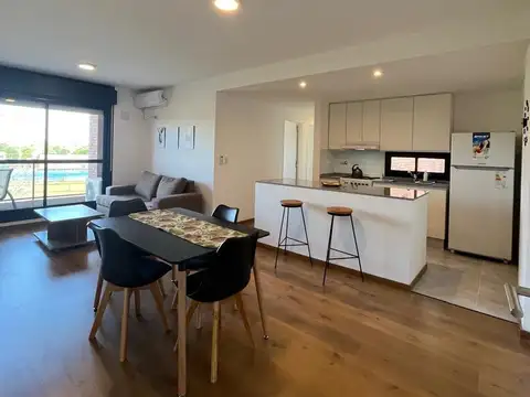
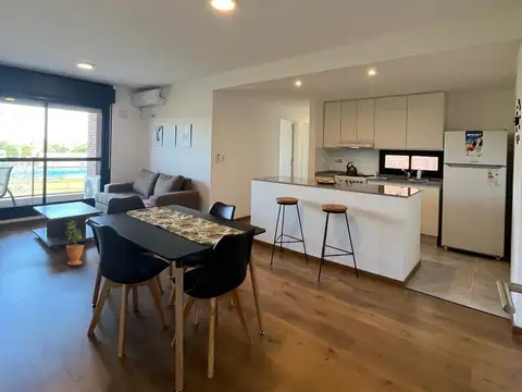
+ potted plant (73, 241)
